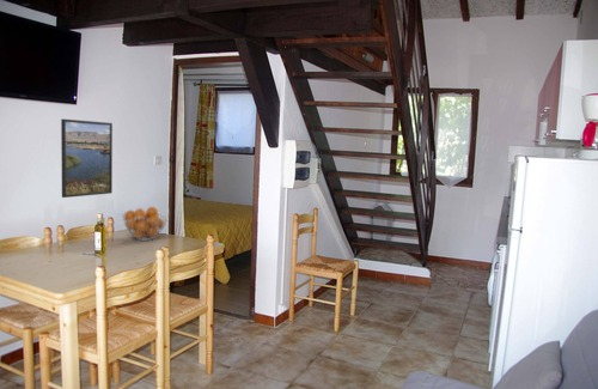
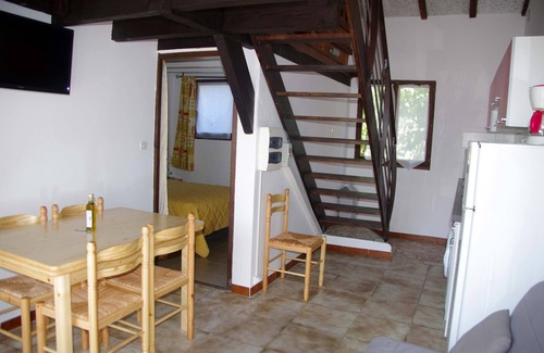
- fruit basket (145, 223)
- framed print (87, 158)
